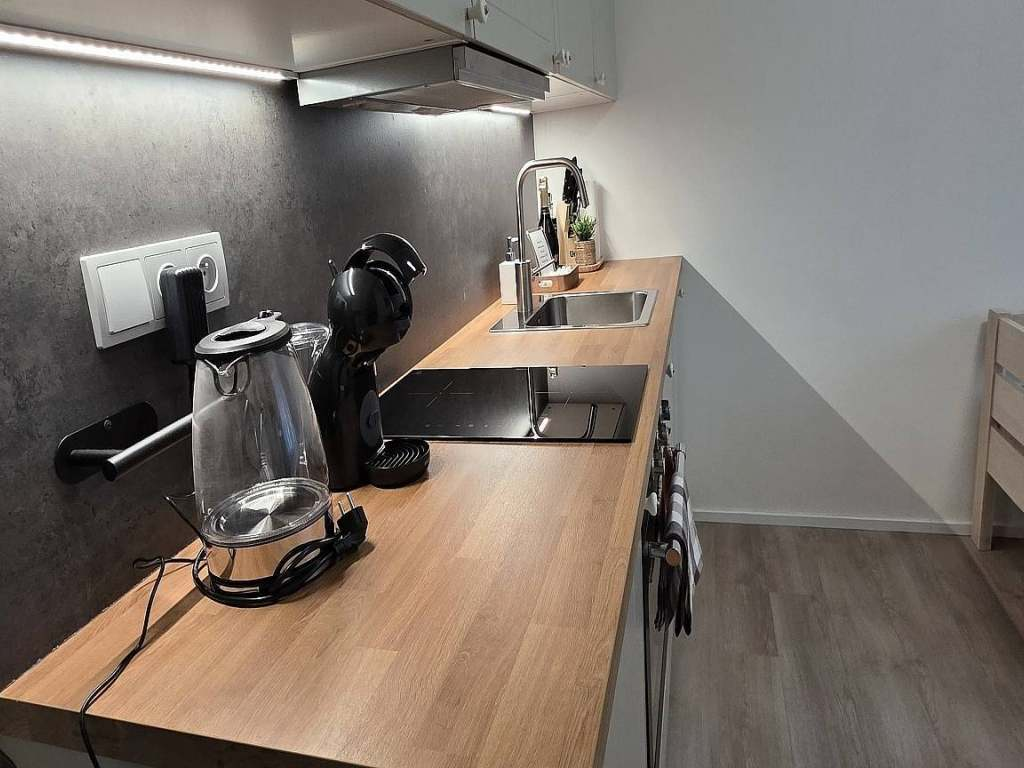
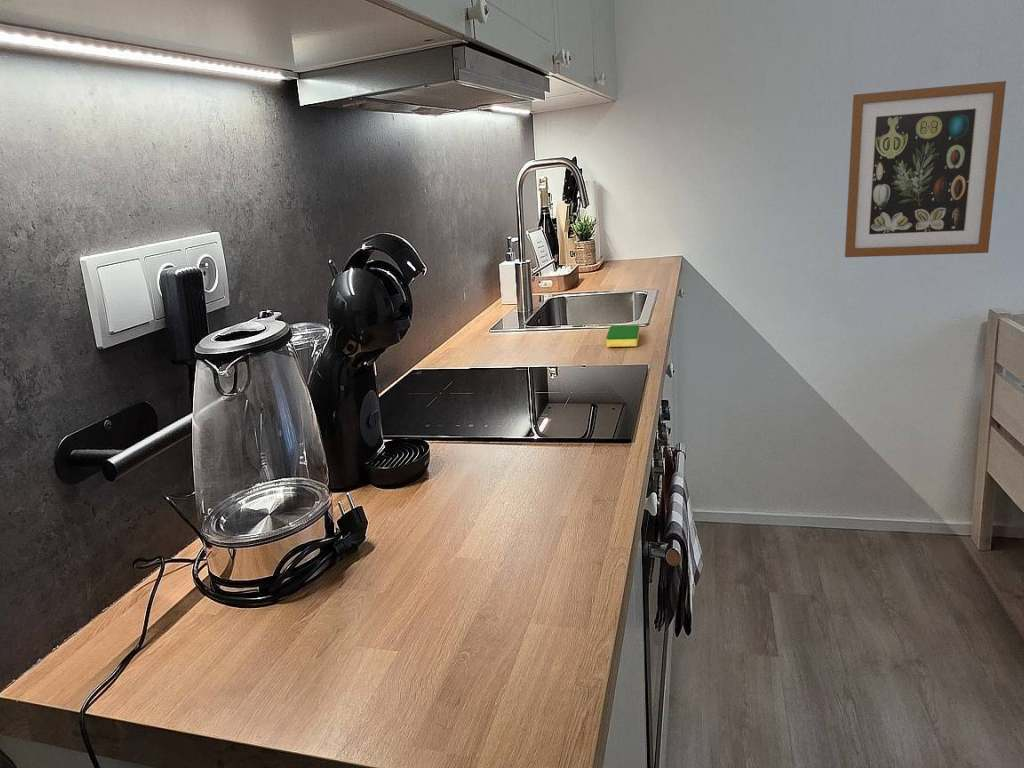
+ dish sponge (623, 335)
+ wall art (920, 173)
